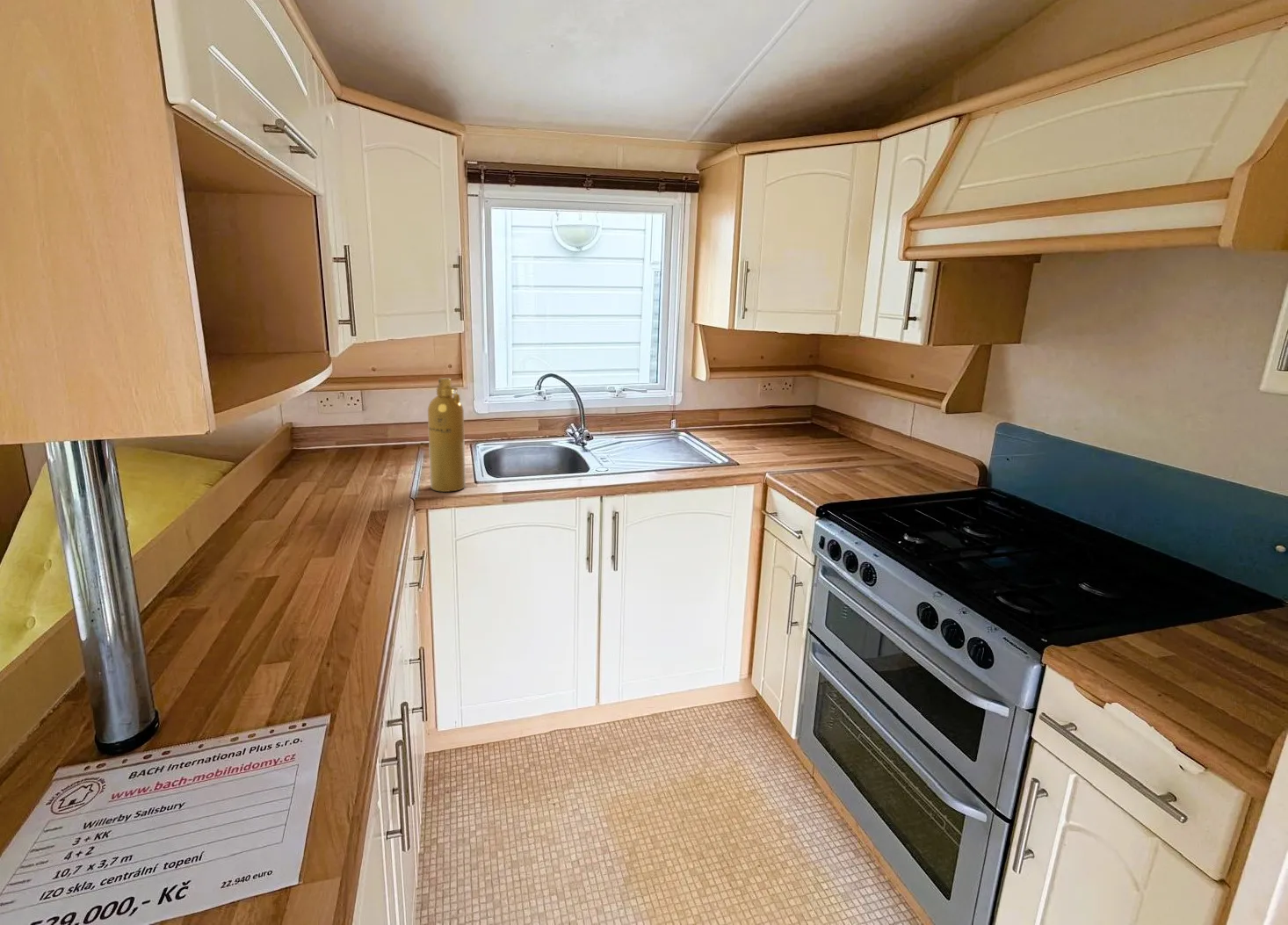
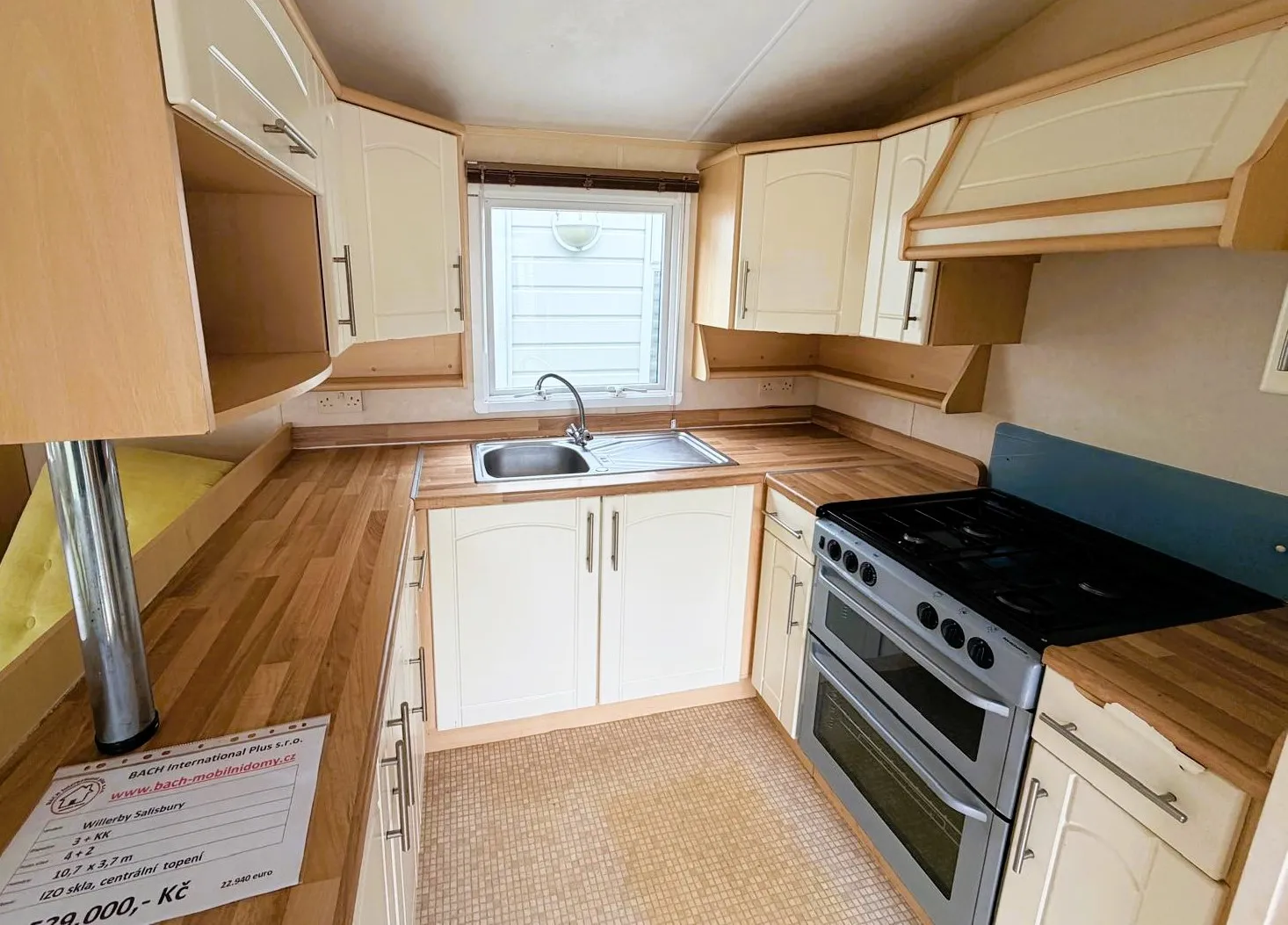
- spray bottle (448, 434)
